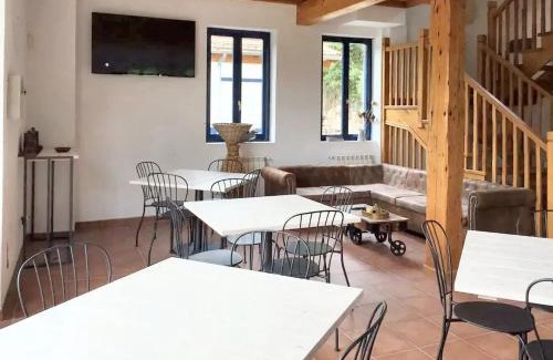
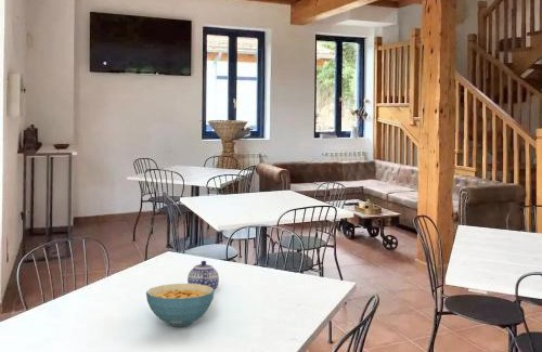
+ teapot (203, 276)
+ cereal bowl (180, 307)
